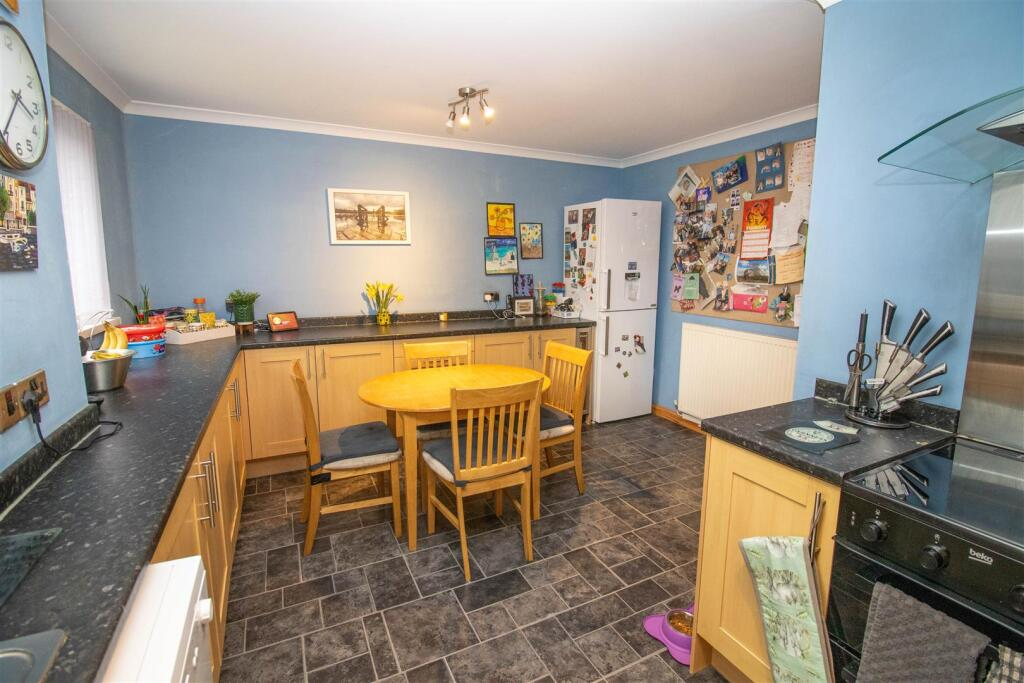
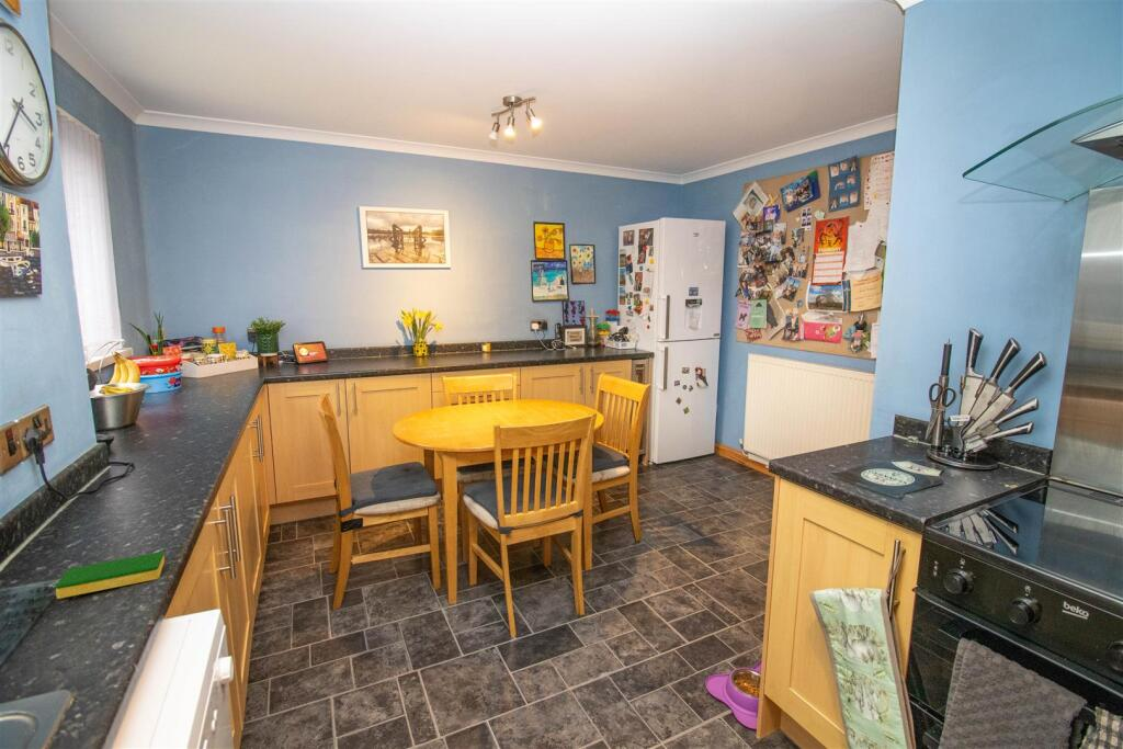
+ dish sponge (113, 574)
